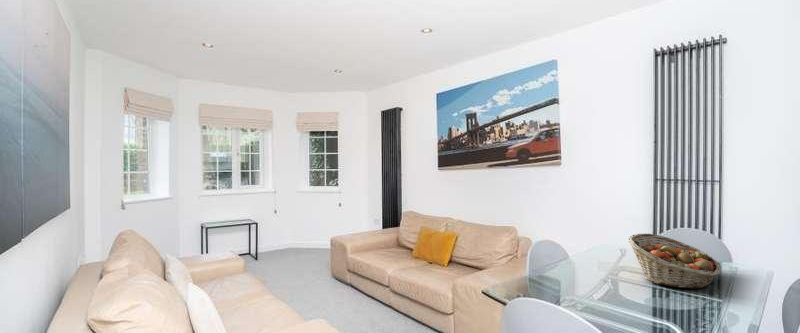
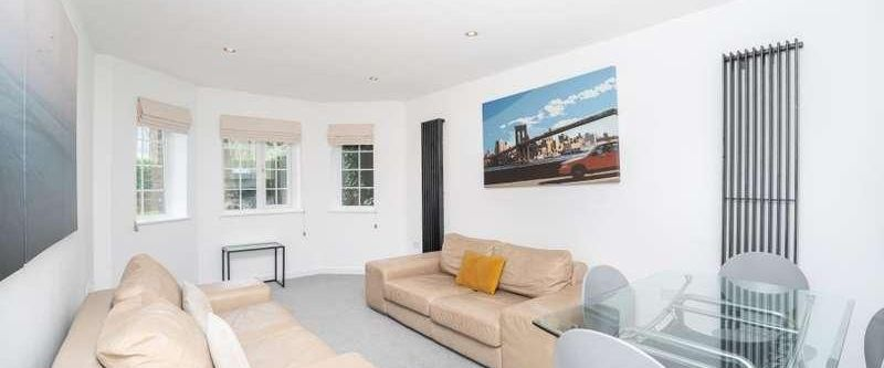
- fruit basket (672, 259)
